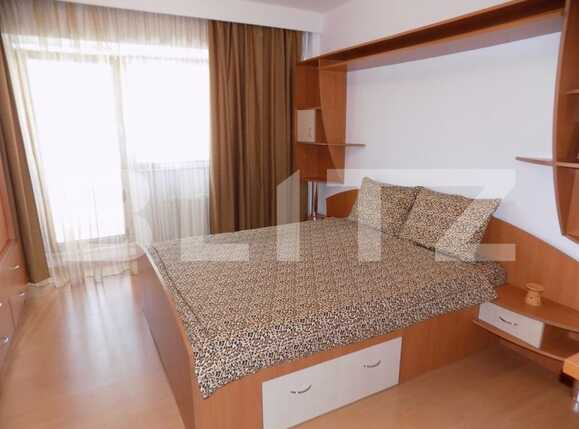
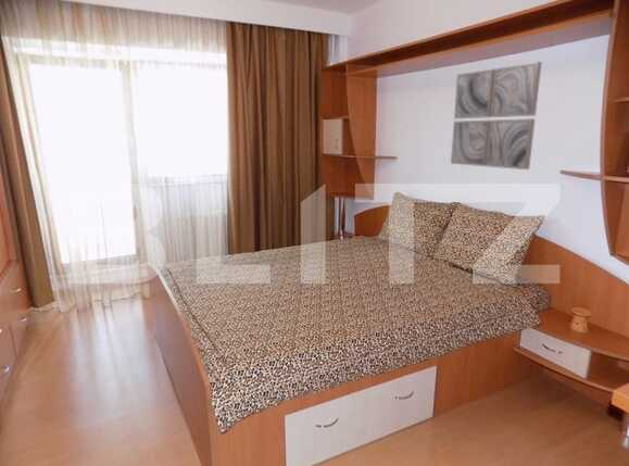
+ wall art (490, 116)
